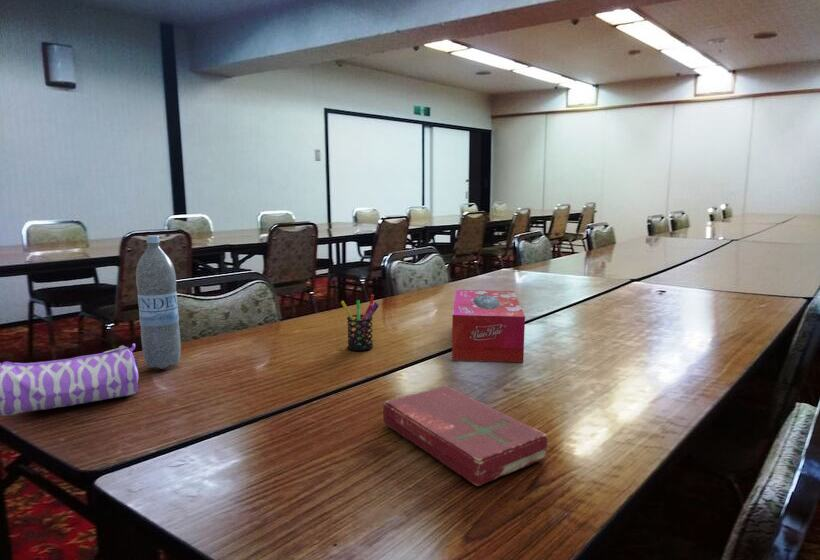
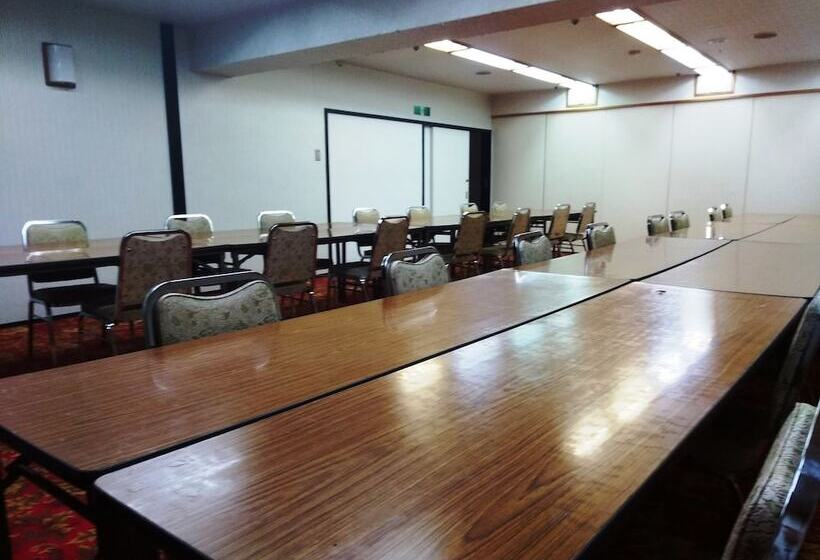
- pen holder (361, 320)
- tissue box (485, 322)
- pencil case (71, 378)
- water bottle (158, 303)
- book (457, 427)
